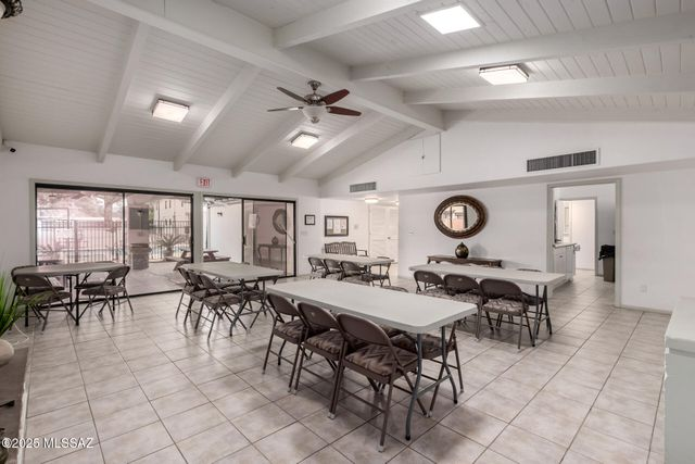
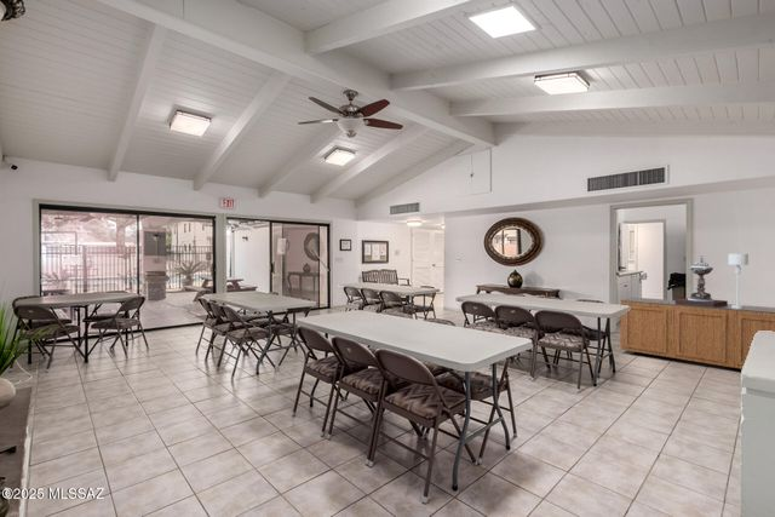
+ decorative urn (701, 278)
+ table lamp (737, 280)
+ sideboard (702, 333)
